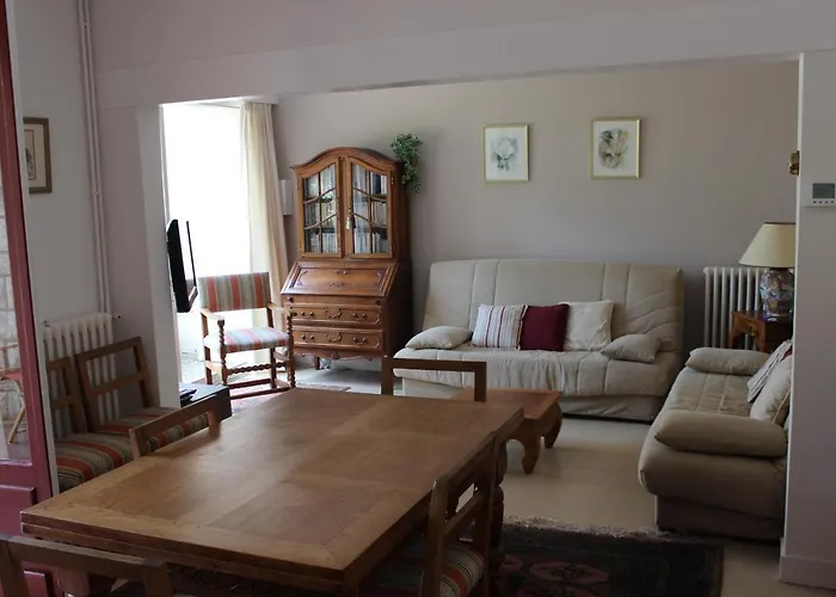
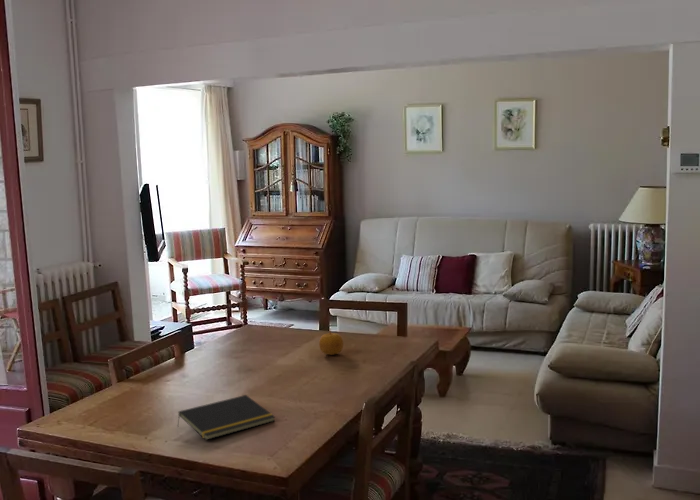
+ notepad (227, 416)
+ fruit (331, 341)
